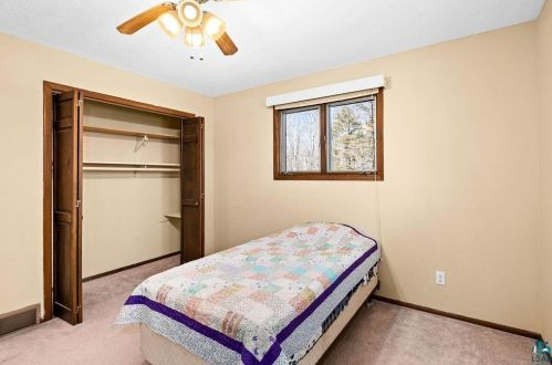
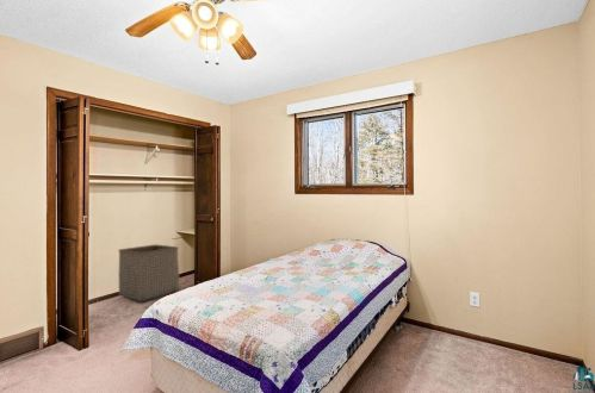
+ laundry basket (149, 270)
